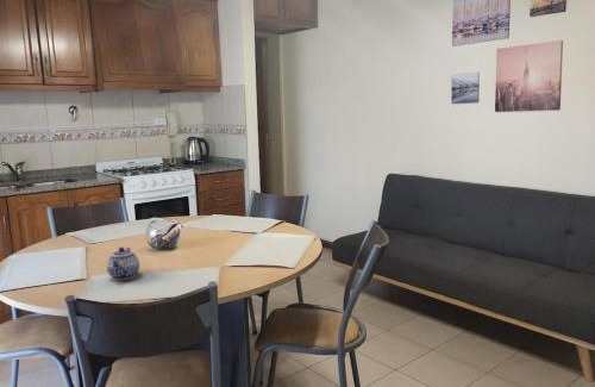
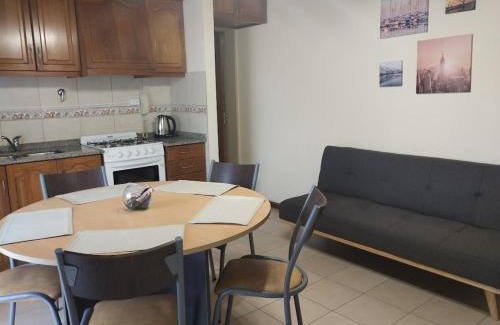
- teapot (123, 262)
